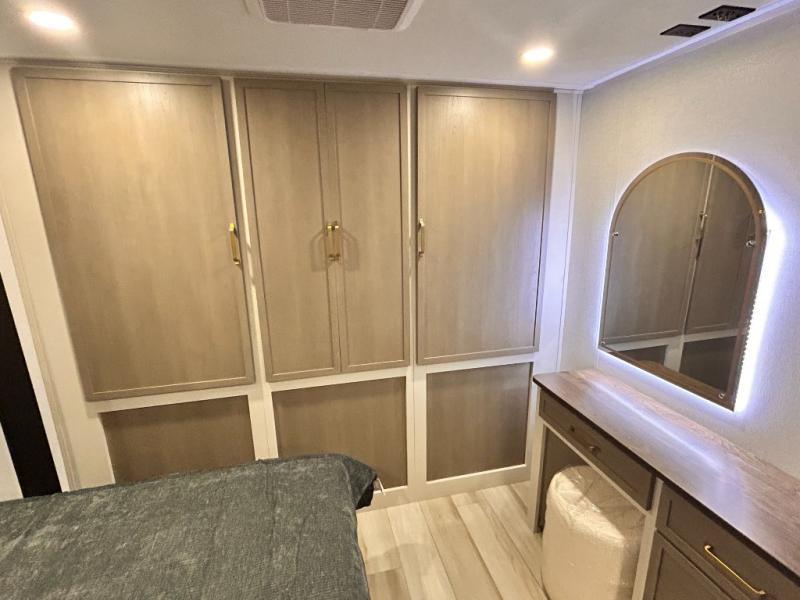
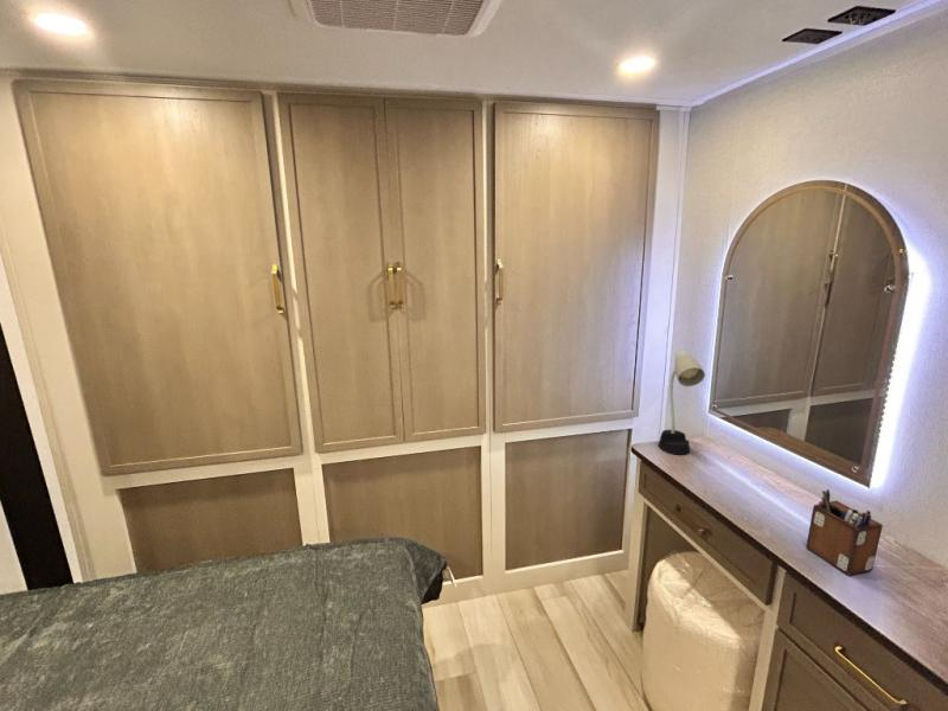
+ desk lamp (672, 402)
+ desk organizer (844, 527)
